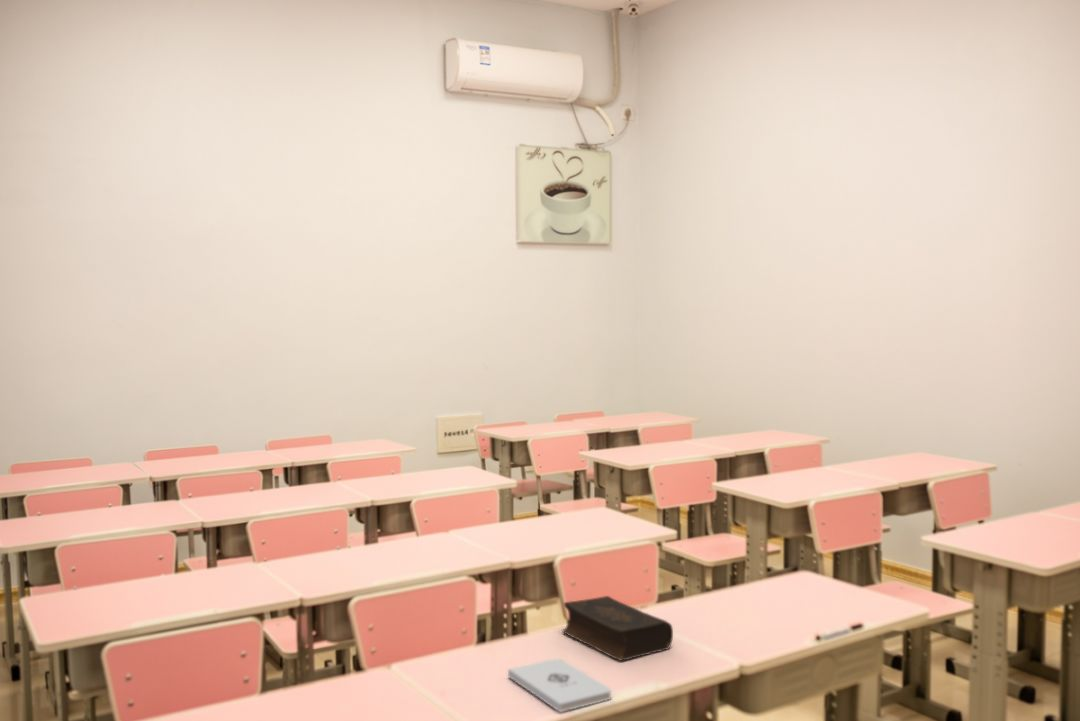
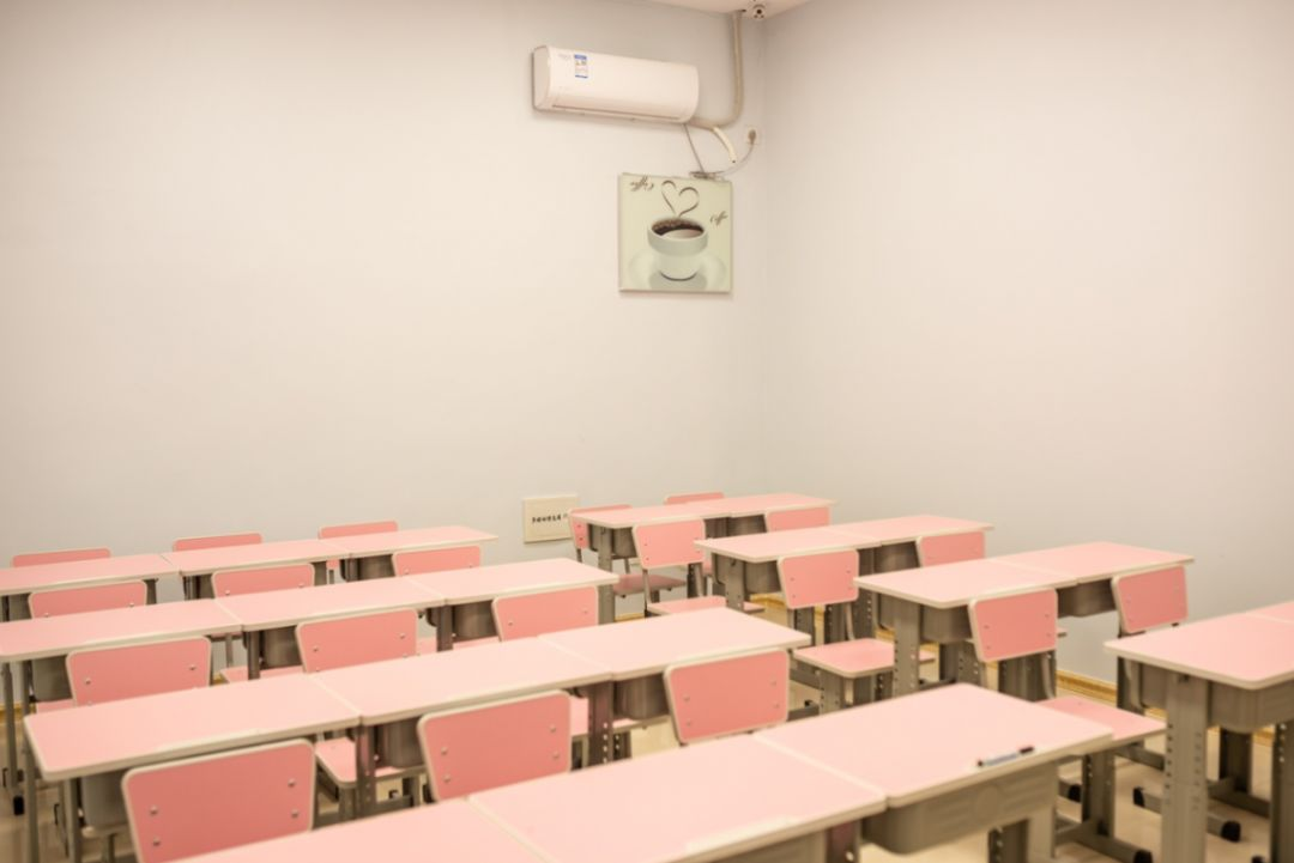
- notepad (559, 683)
- book (615, 624)
